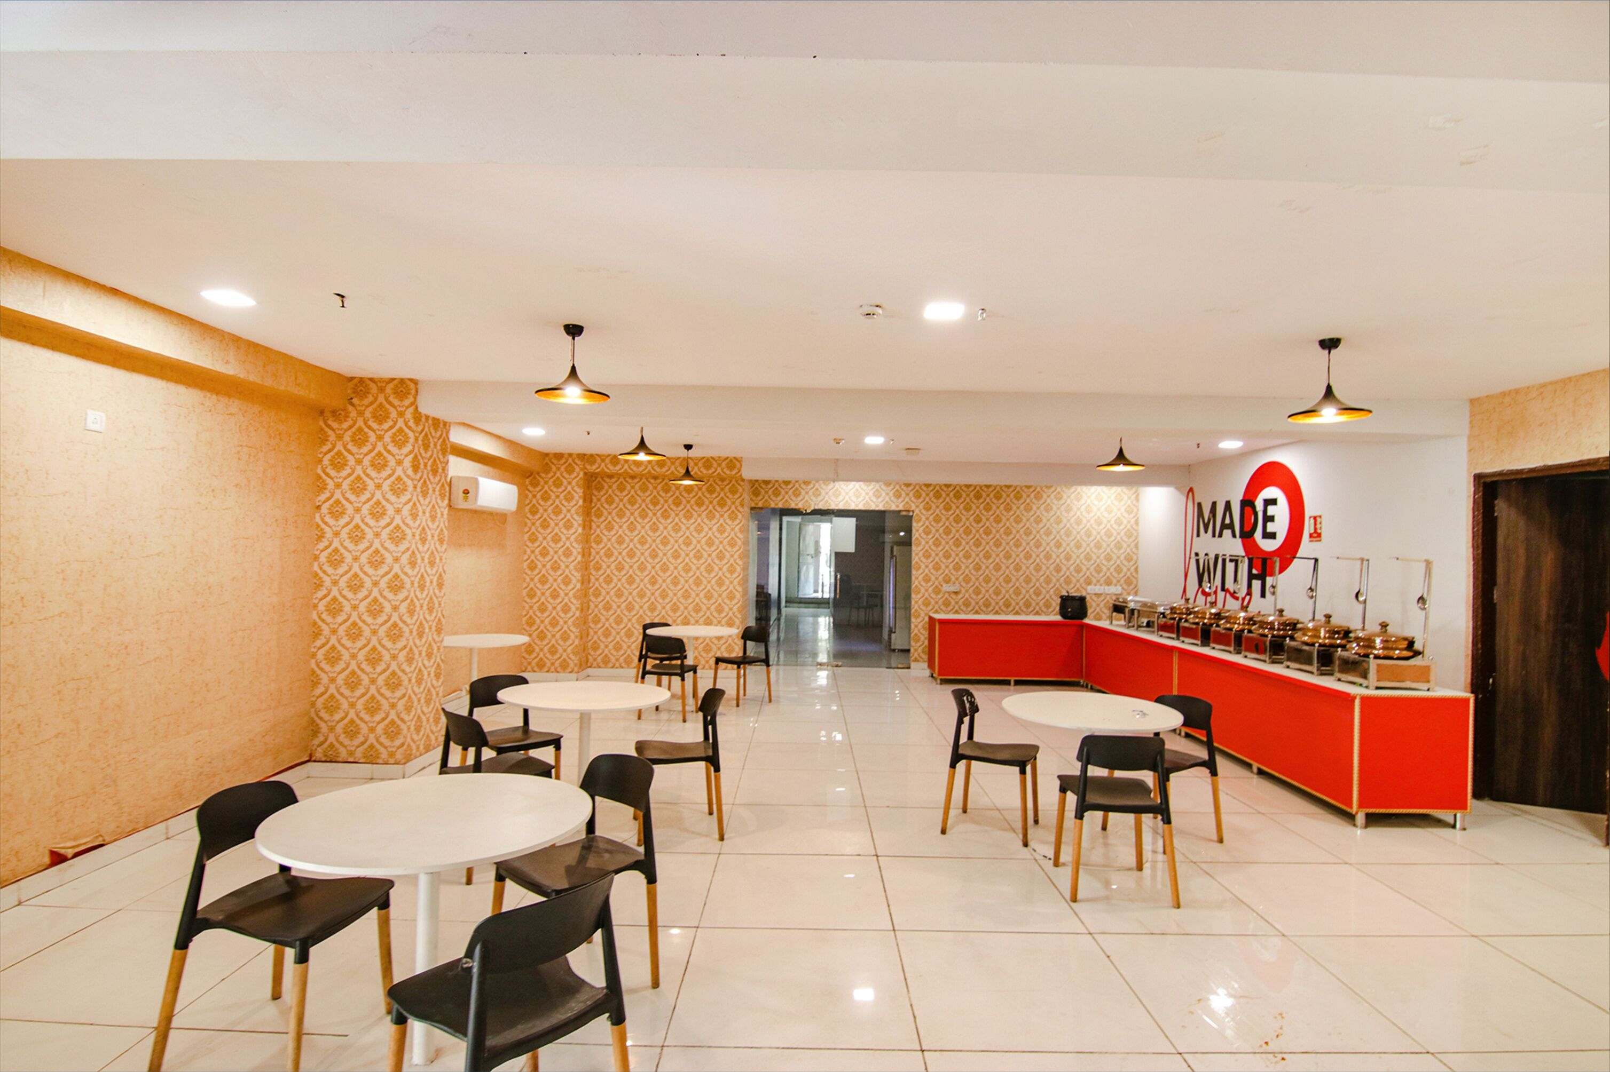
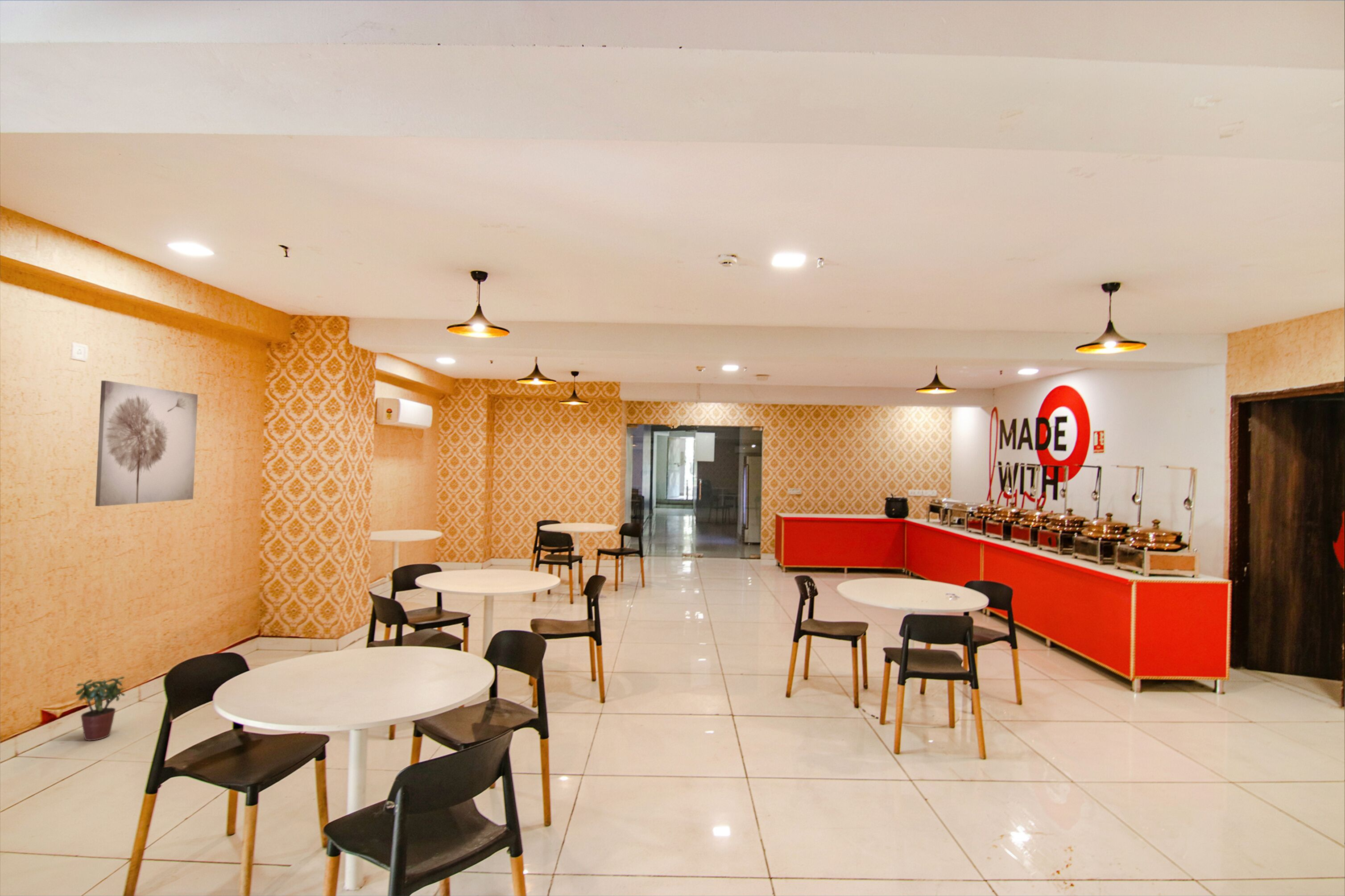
+ potted plant (95, 707)
+ wall art (151, 445)
